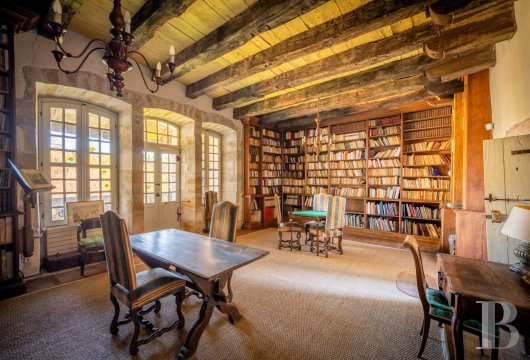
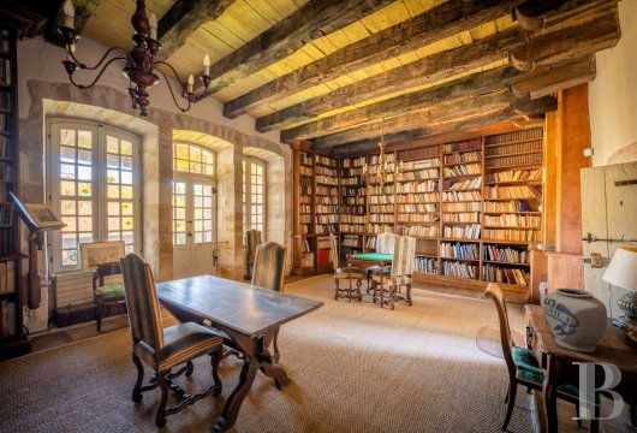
+ vase (573, 318)
